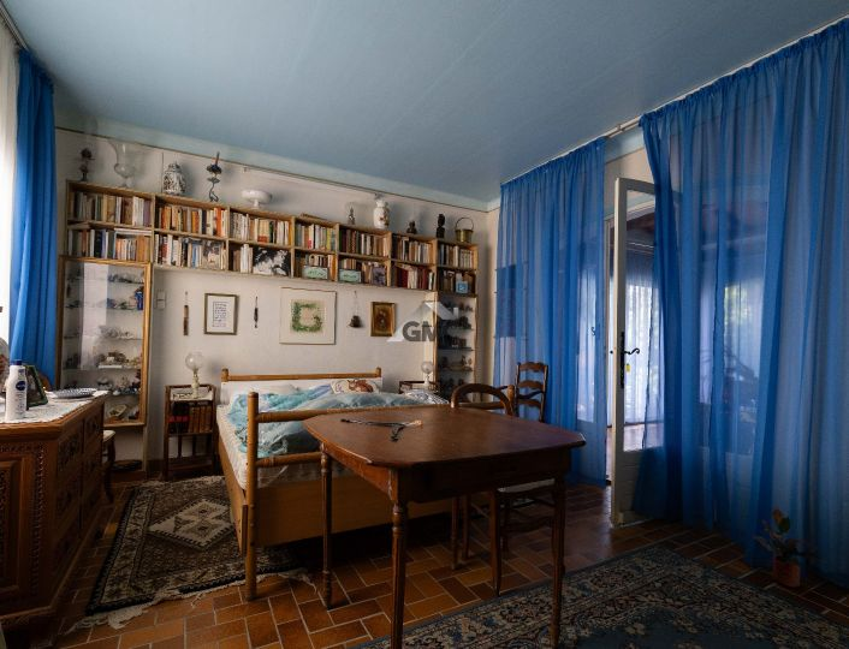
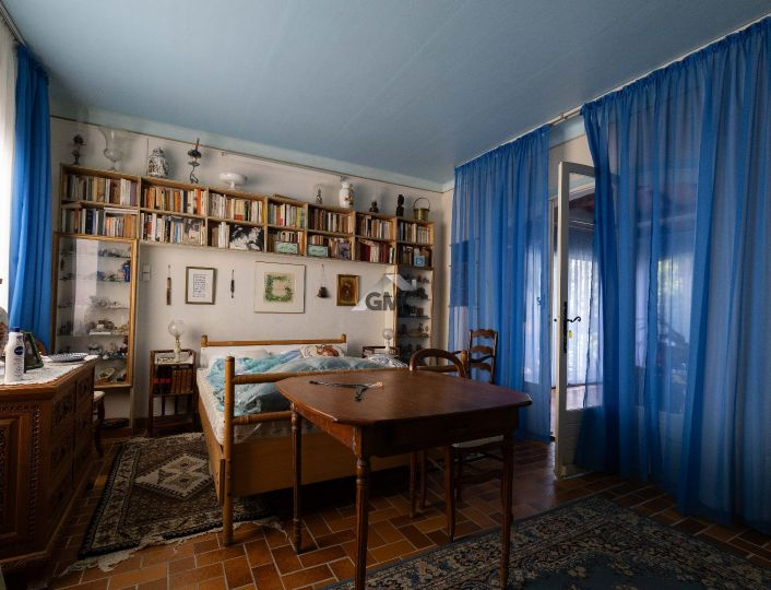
- potted plant (784, 549)
